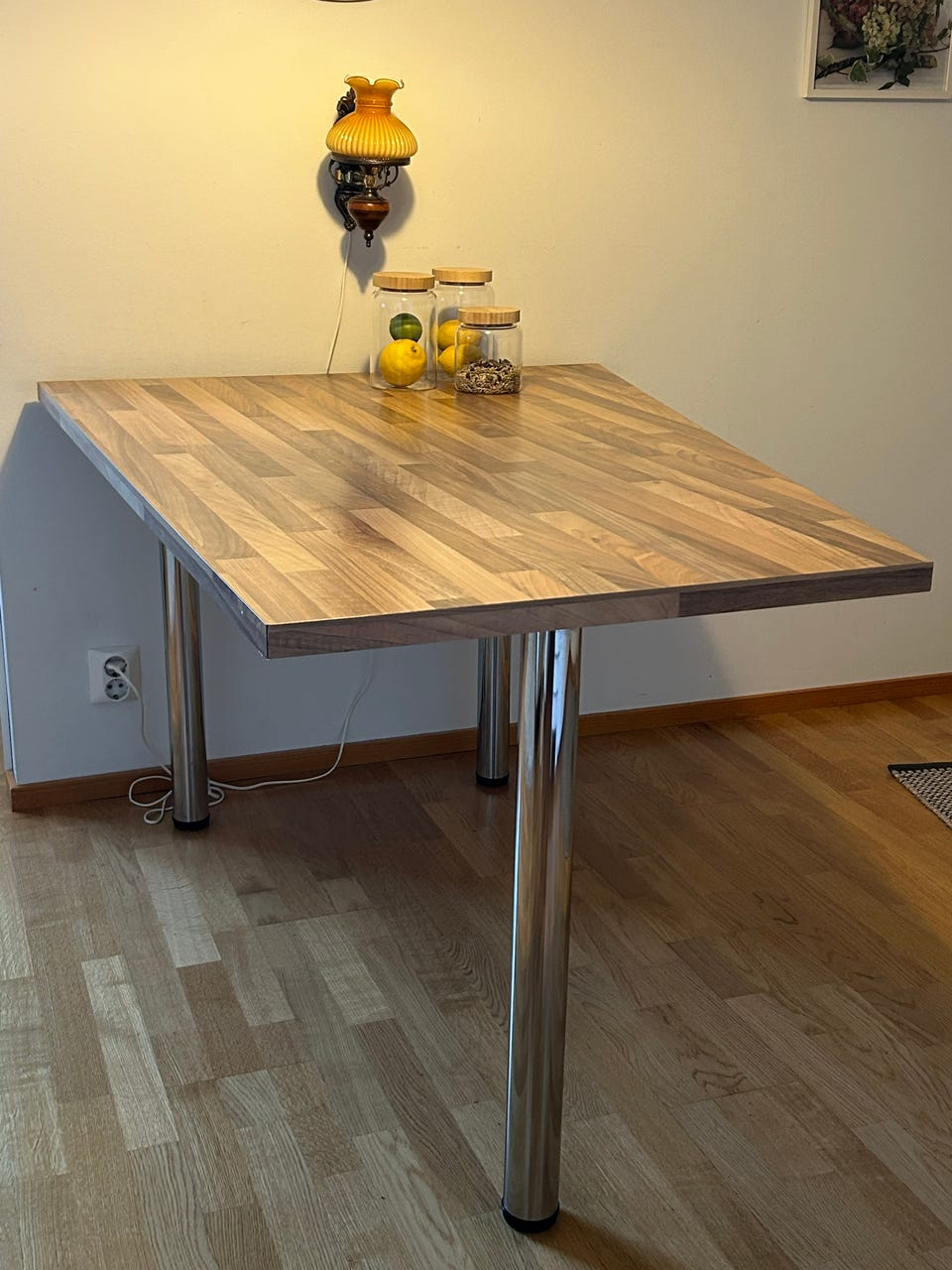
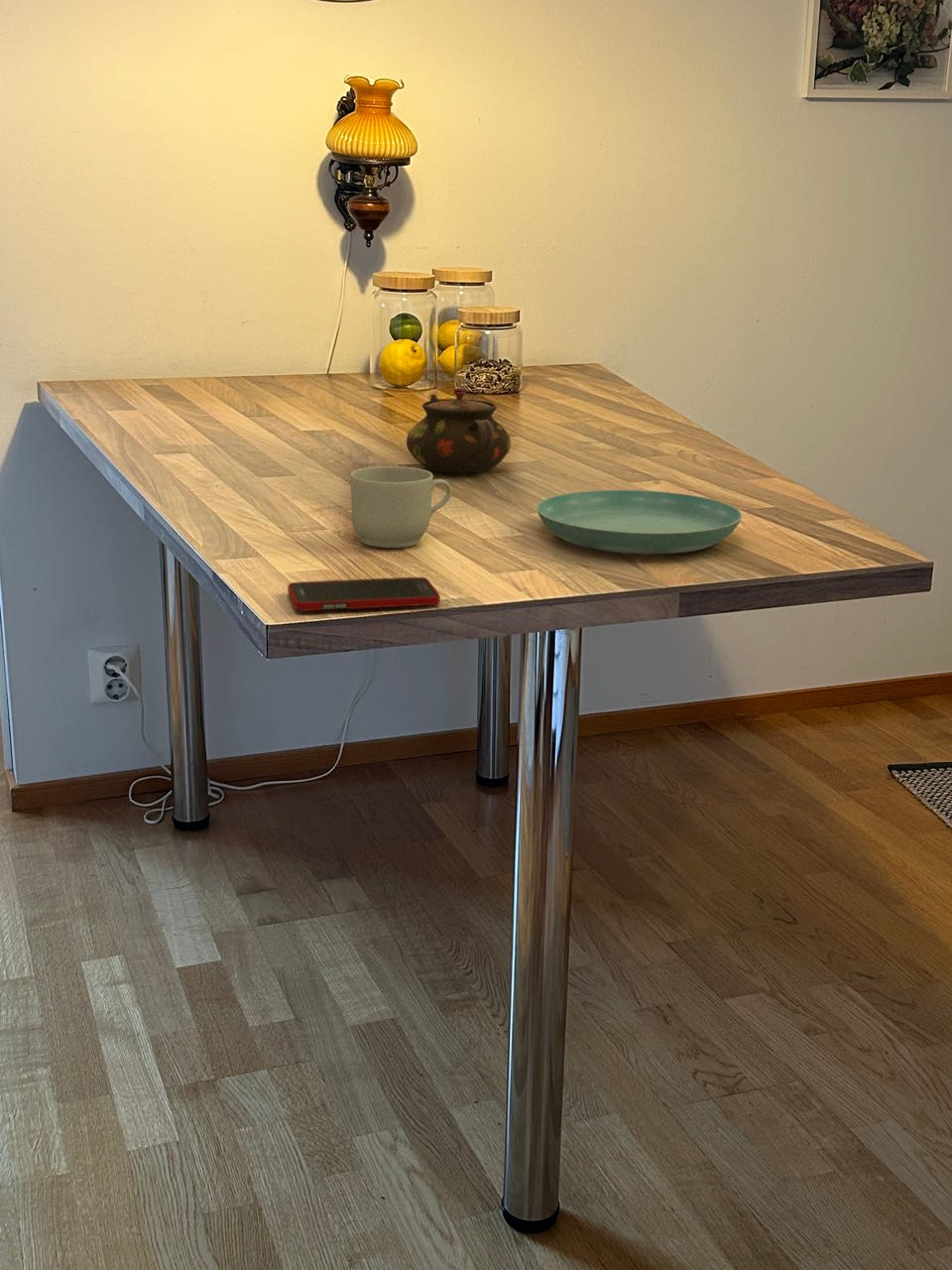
+ mug (402, 506)
+ cell phone (363, 593)
+ teapot (458, 427)
+ saucer (638, 522)
